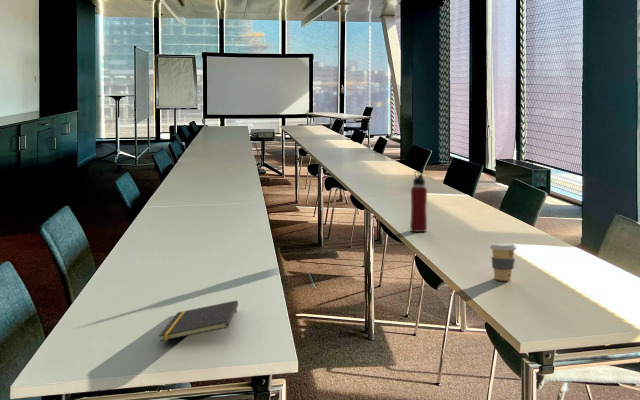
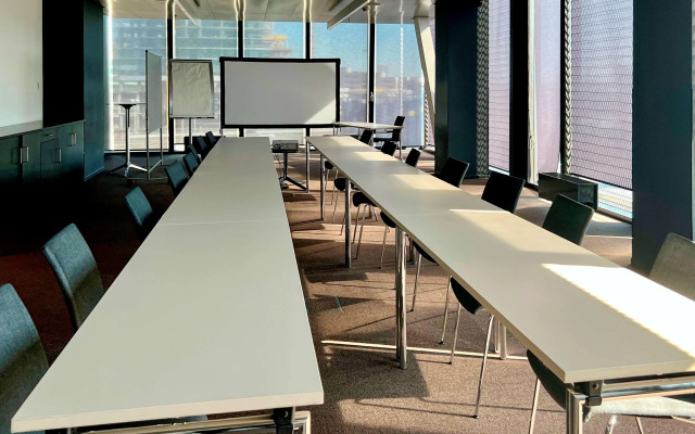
- coffee cup (502, 261)
- notepad (201, 319)
- water bottle (418, 201)
